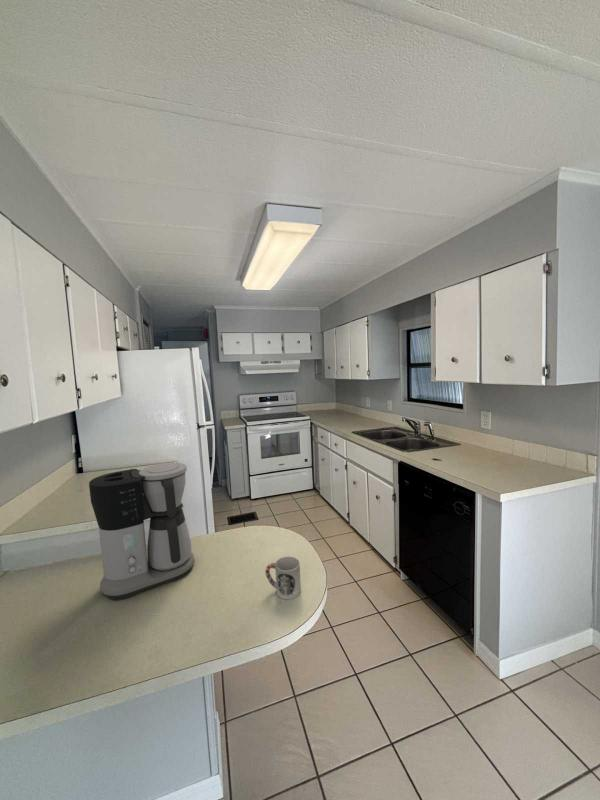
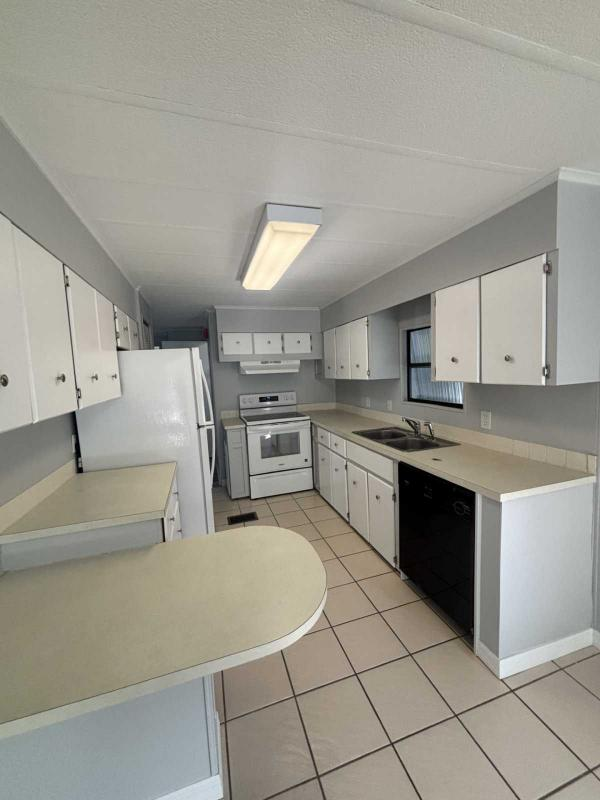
- coffee maker (149, 527)
- cup (282, 576)
